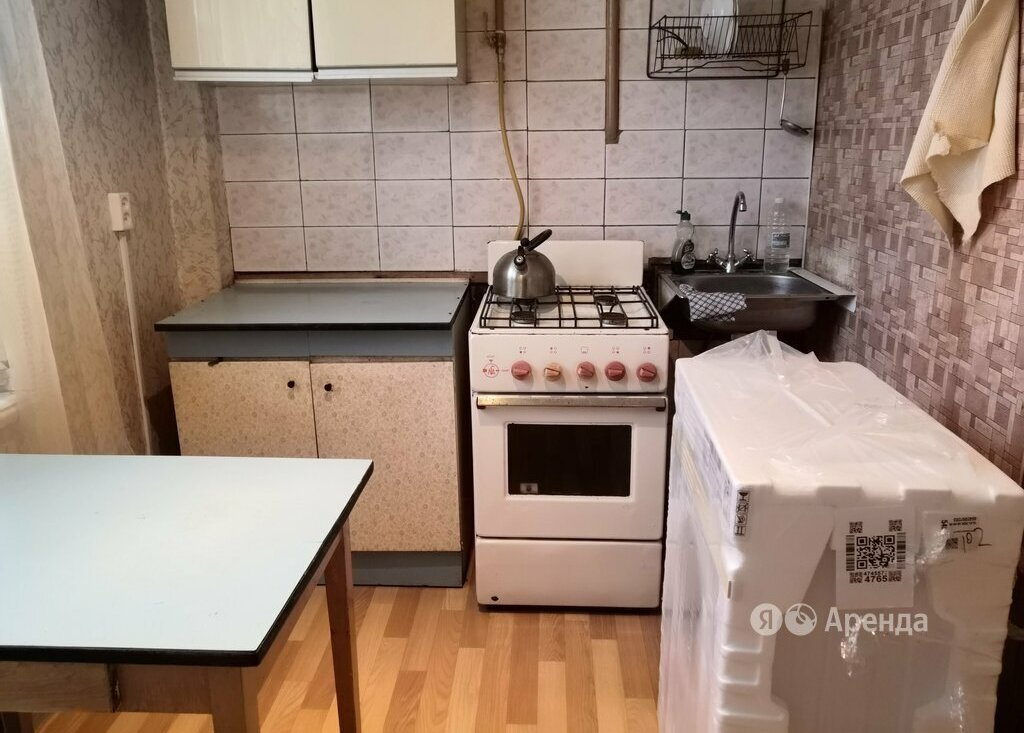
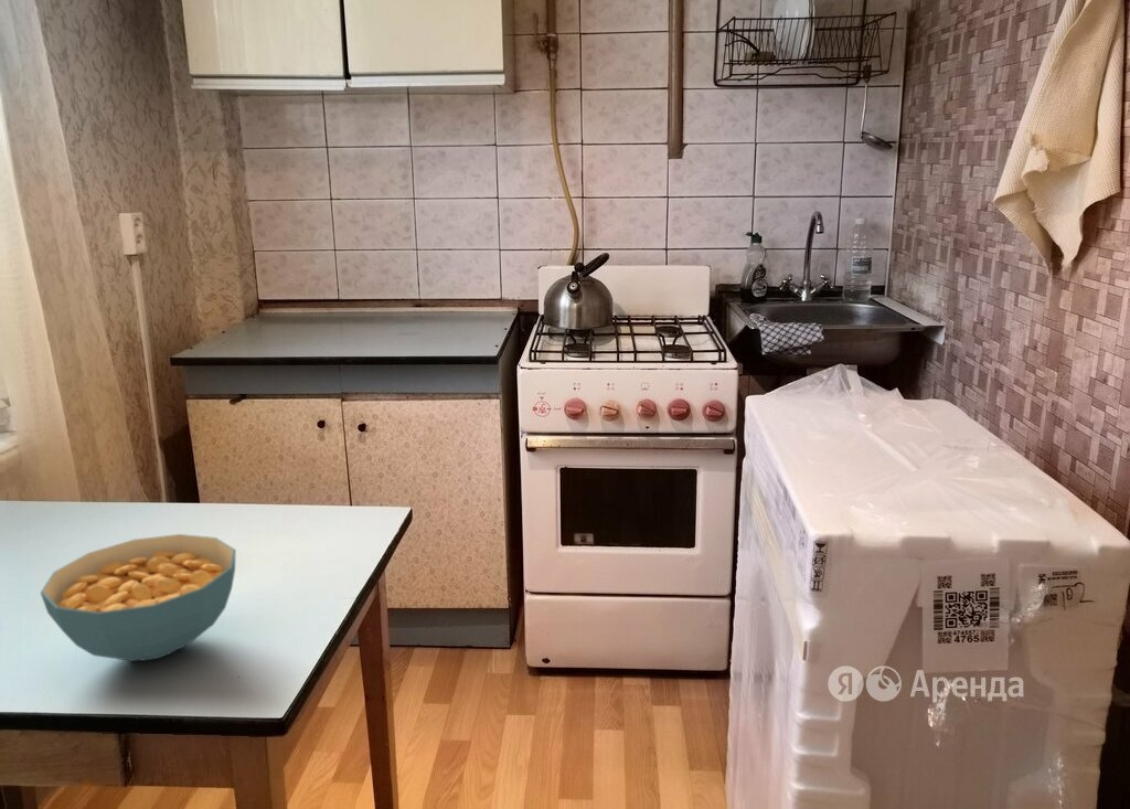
+ cereal bowl (148, 608)
